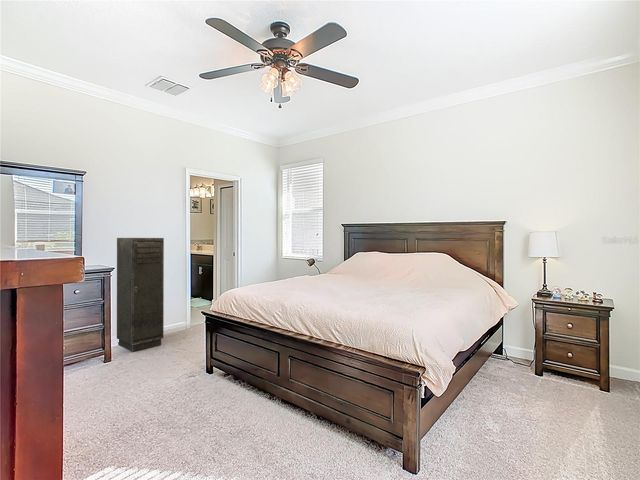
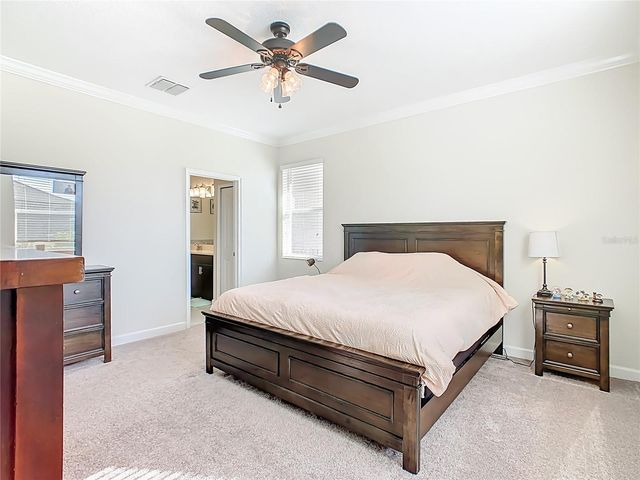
- storage cabinet (140, 291)
